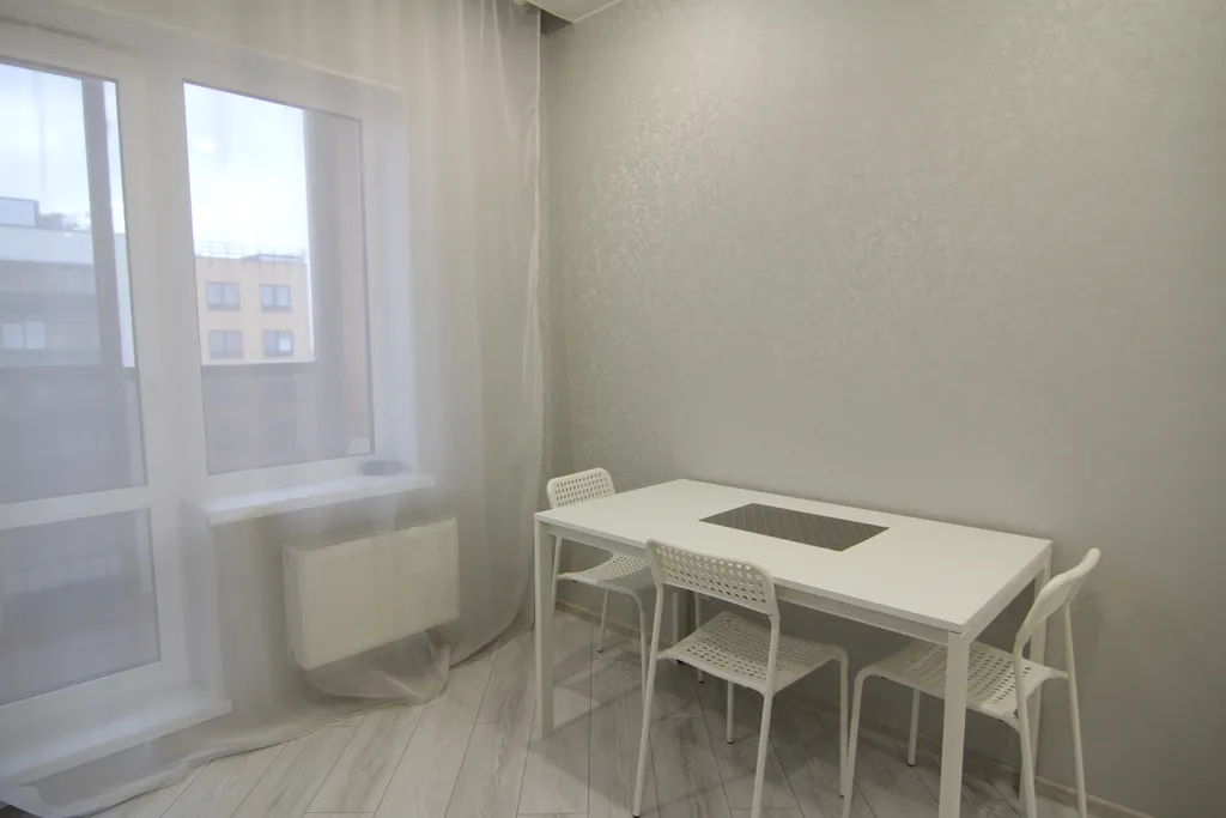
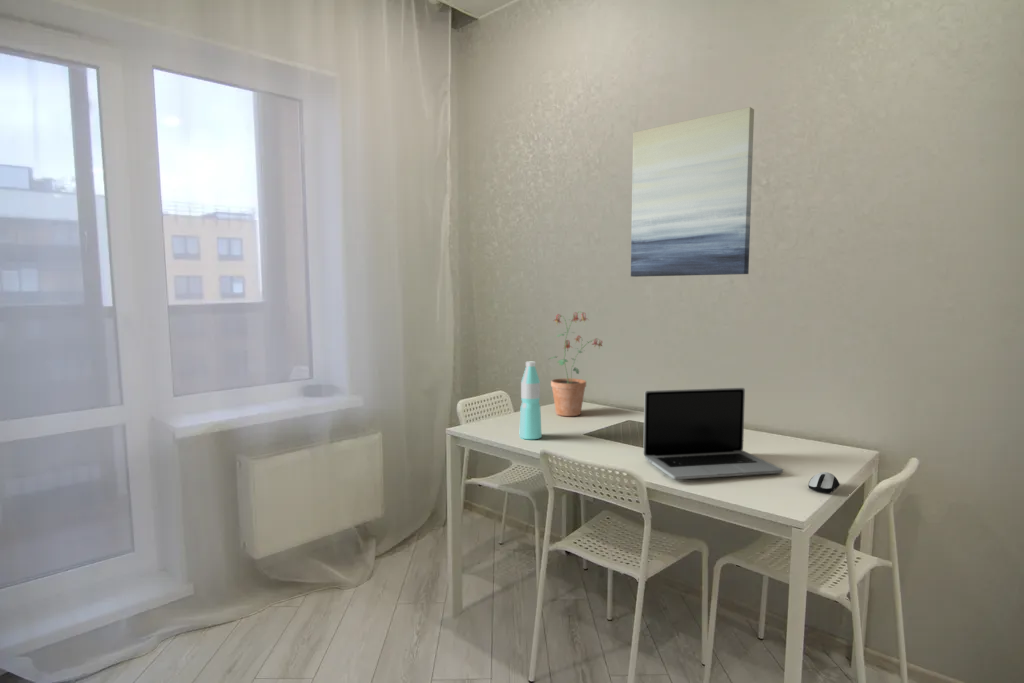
+ computer mouse (824, 480)
+ potted plant (573, 364)
+ wall art (687, 199)
+ laptop (711, 431)
+ water bottle (530, 399)
